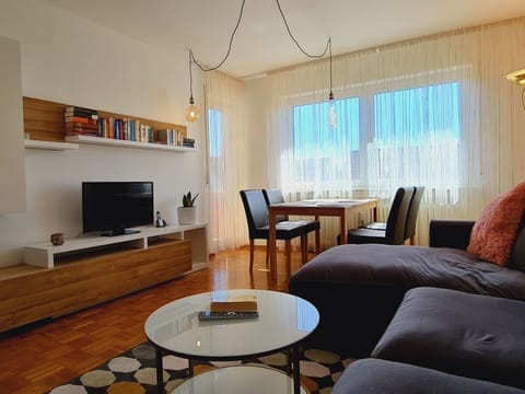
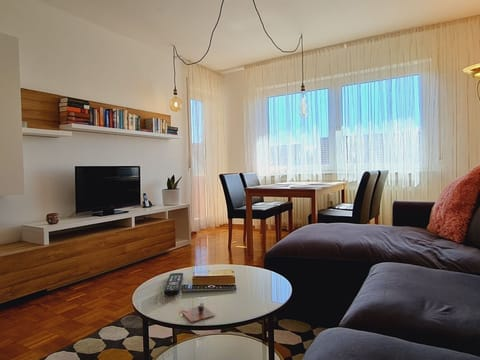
+ cup (197, 308)
+ remote control (174, 283)
